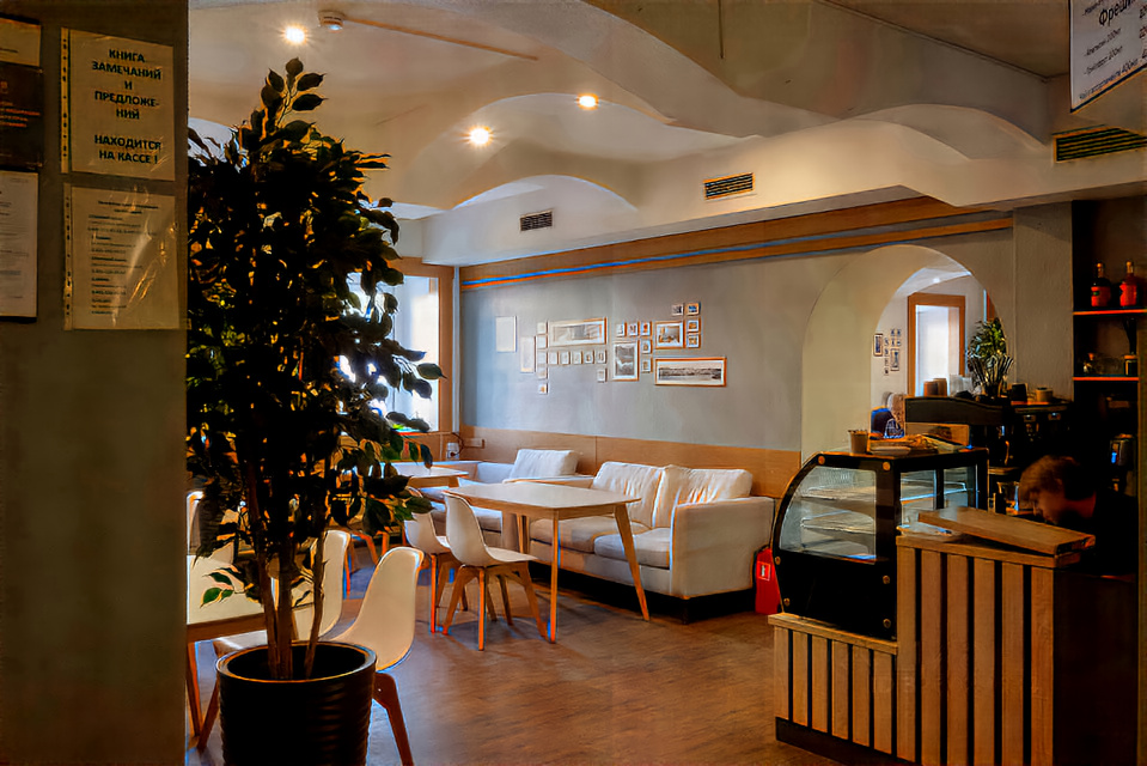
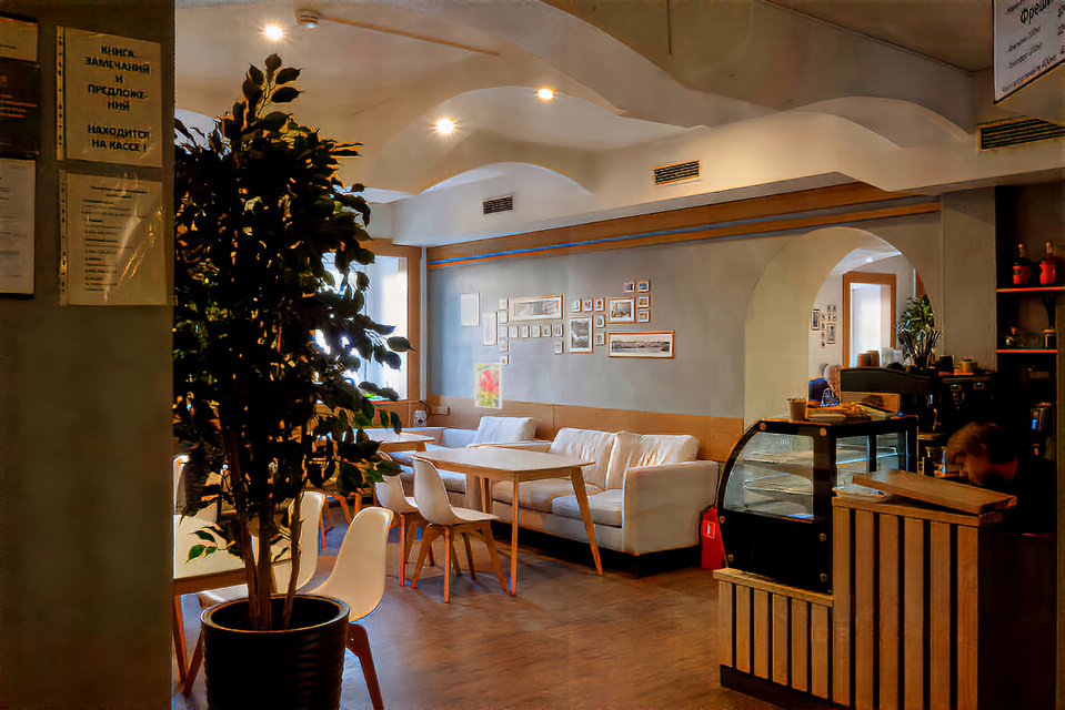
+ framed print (488, 385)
